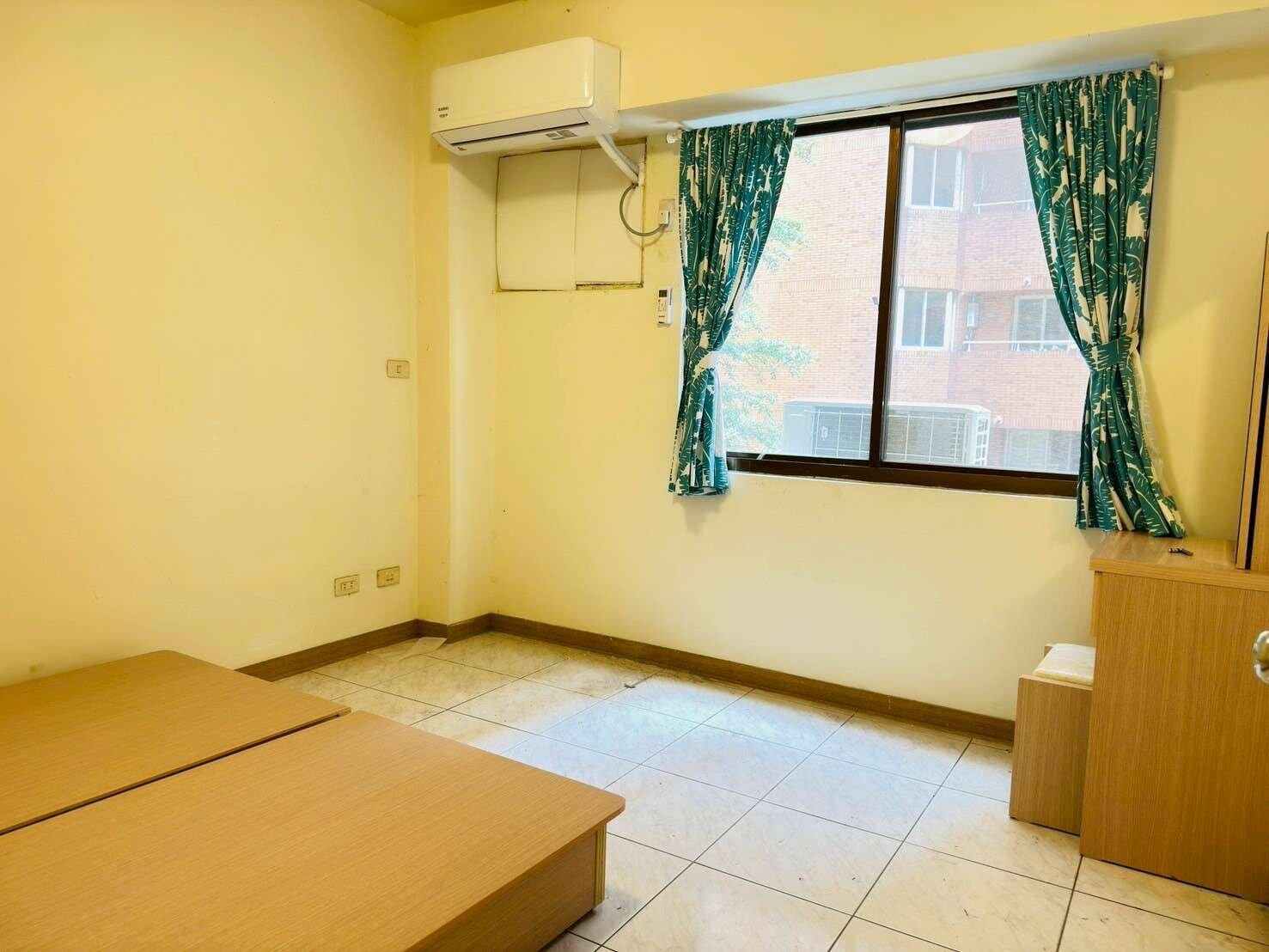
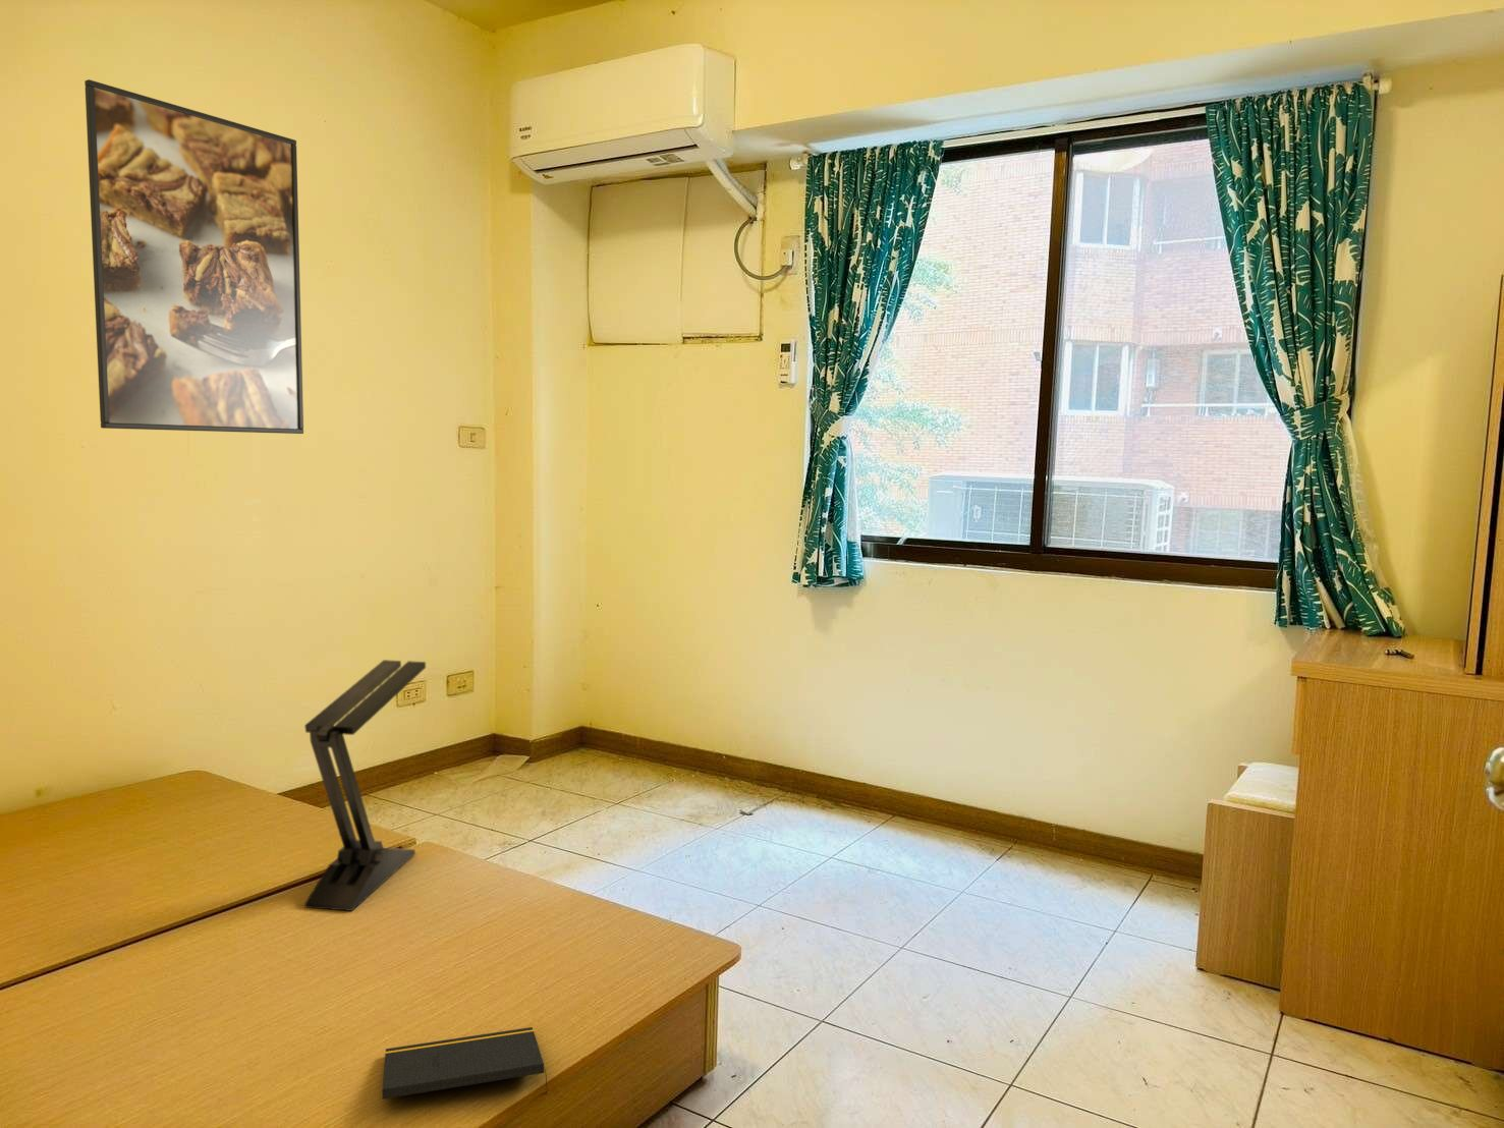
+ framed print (205, 274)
+ desk lamp (357, 781)
+ notepad (462, 1059)
